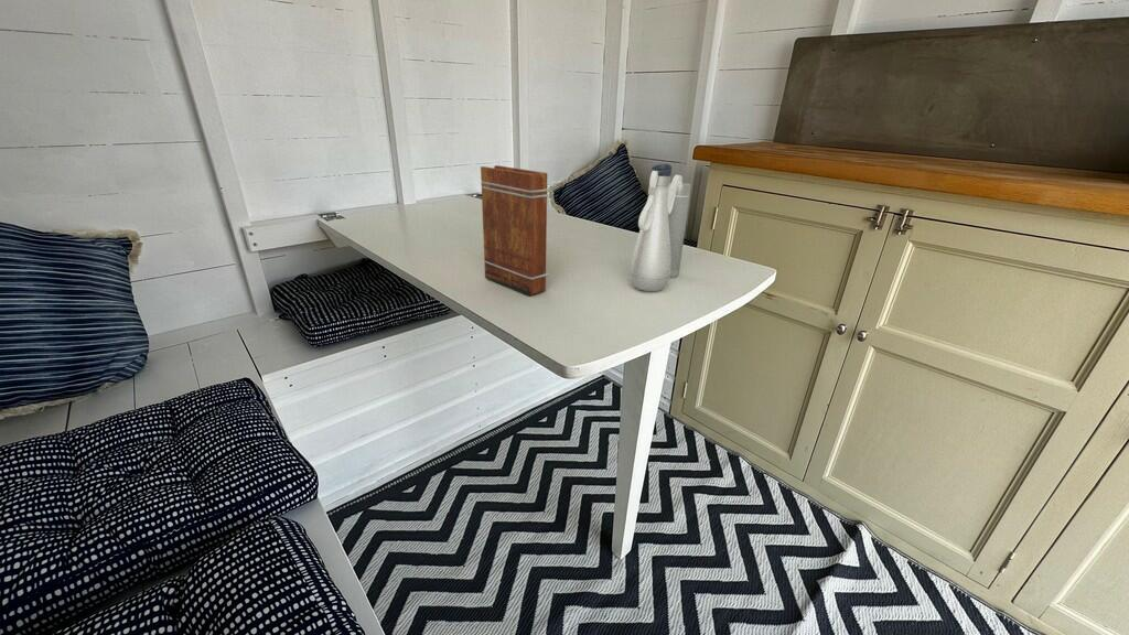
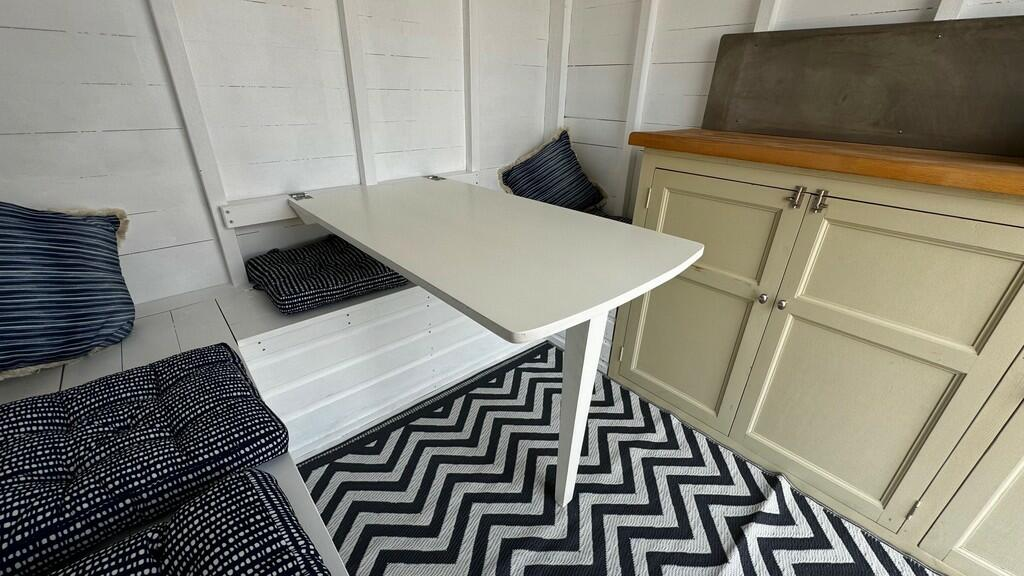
- water bottle (660, 226)
- book (514, 229)
